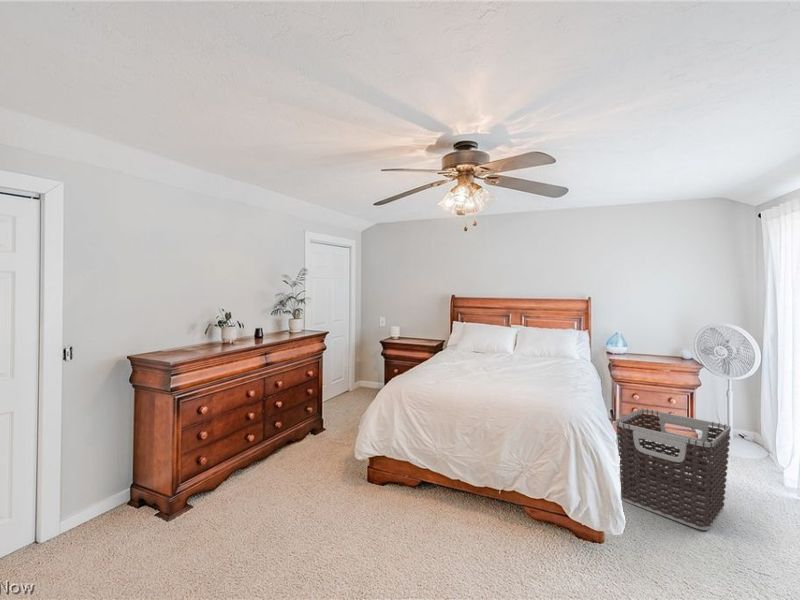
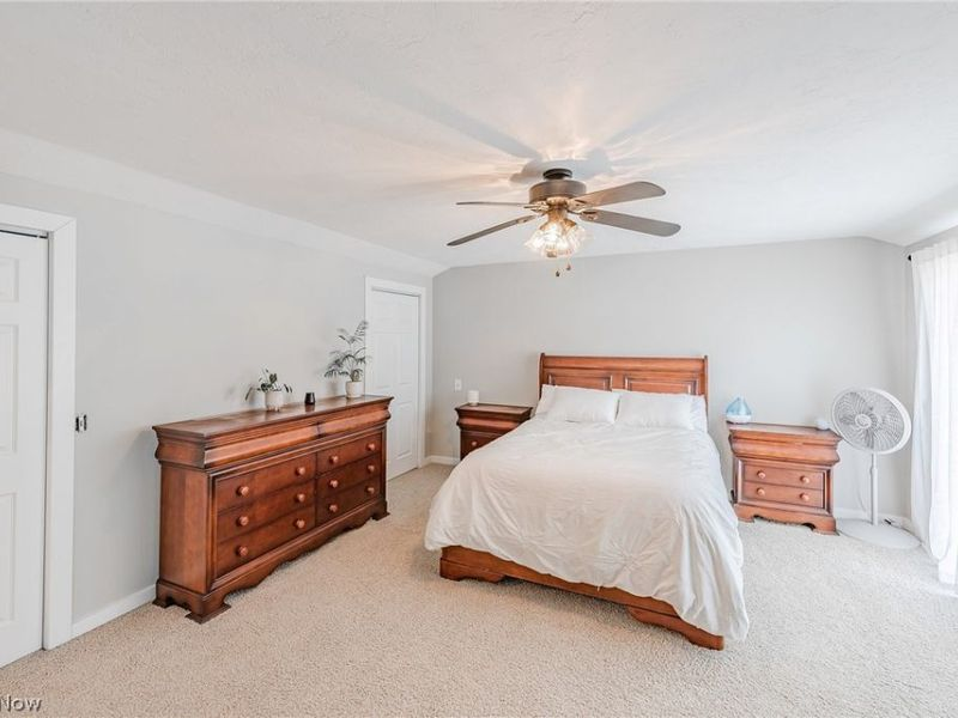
- clothes hamper (671, 462)
